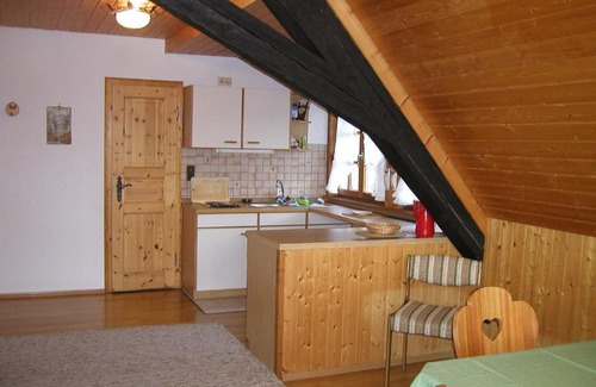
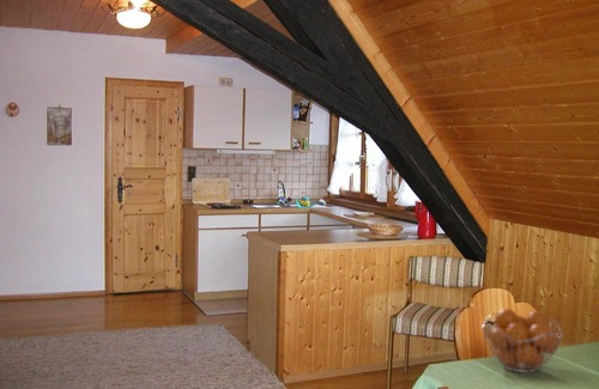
+ fruit basket (520, 339)
